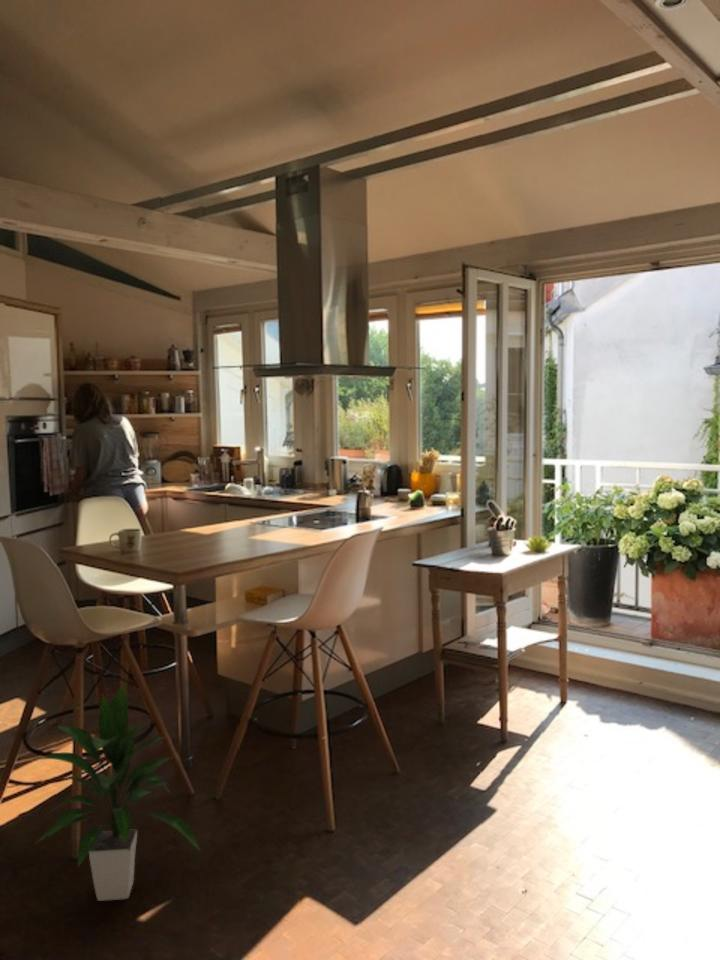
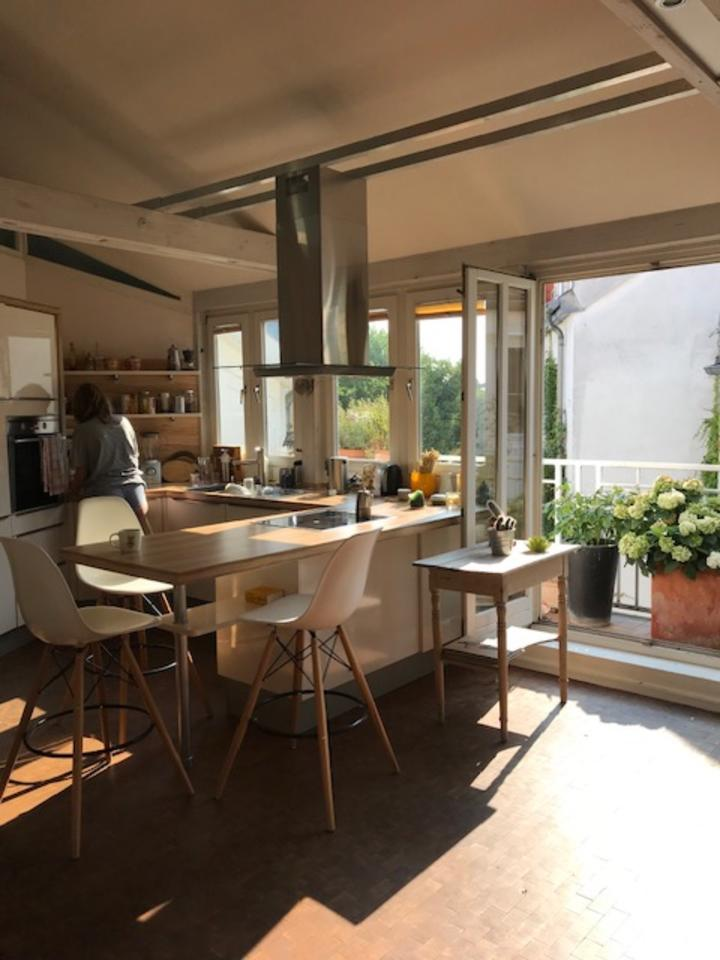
- indoor plant (118, 796)
